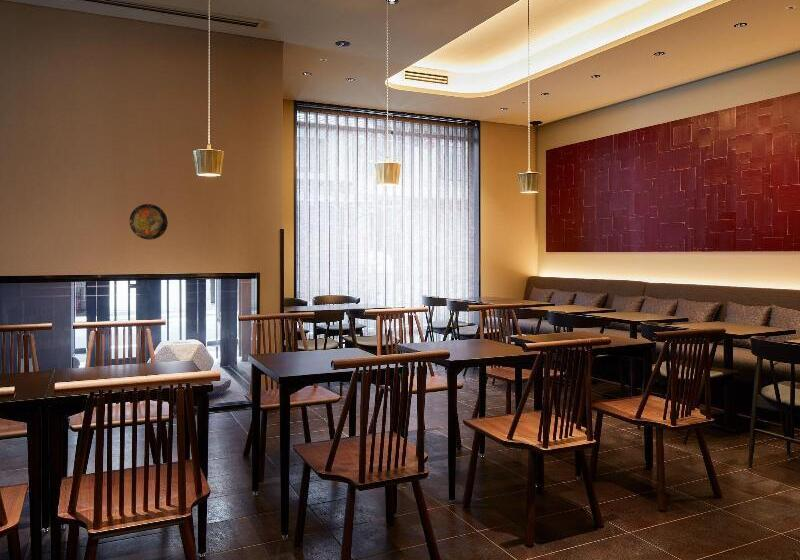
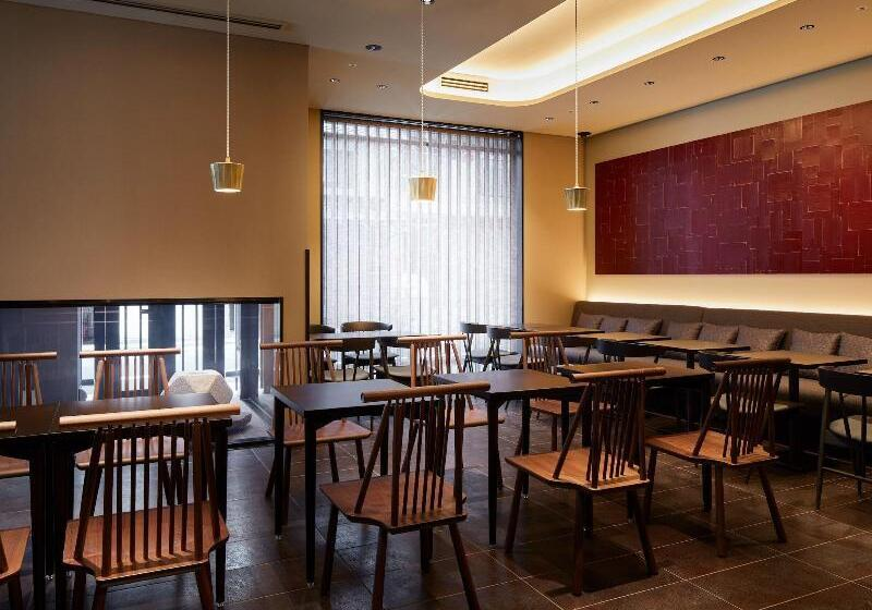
- decorative plate (148, 221)
